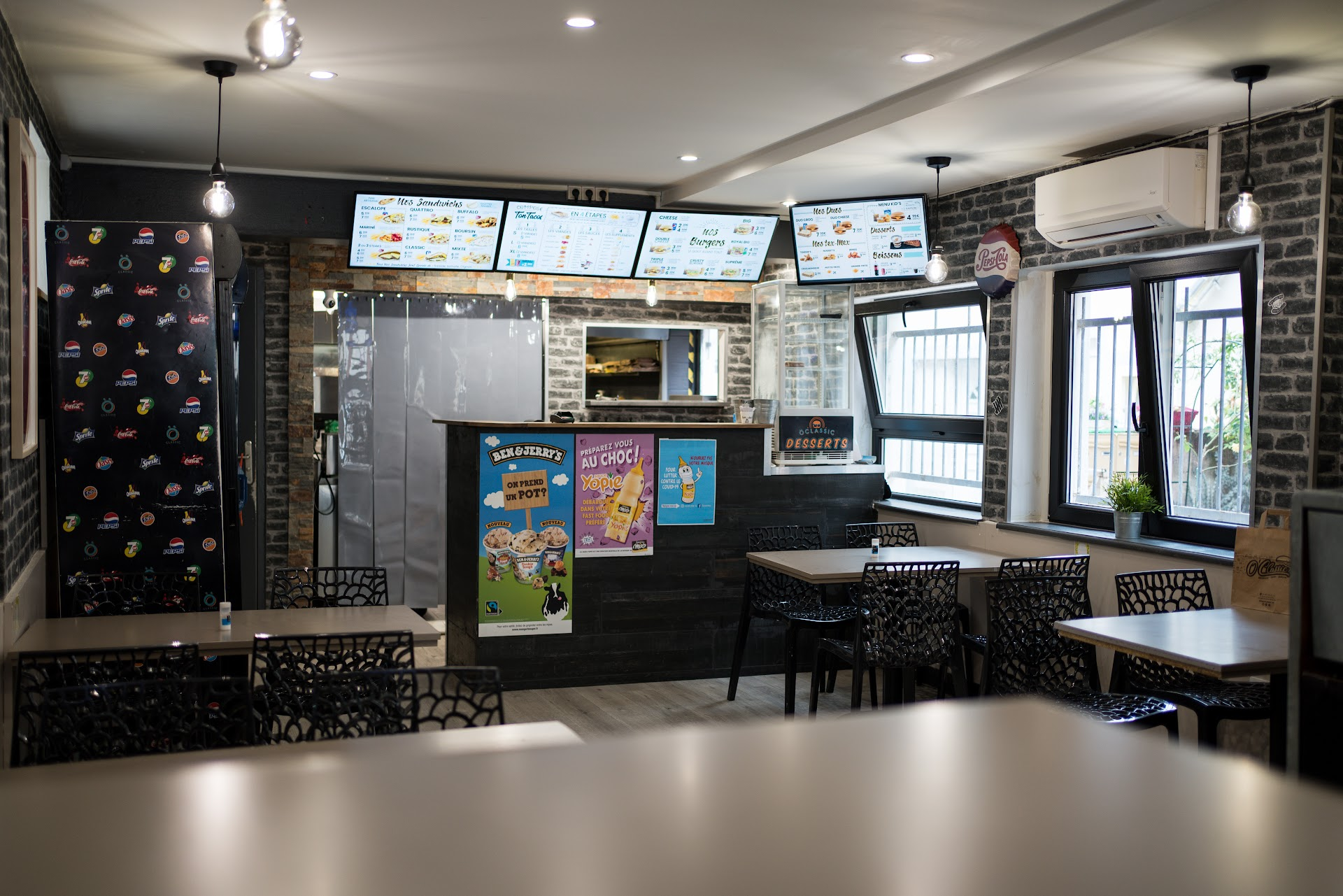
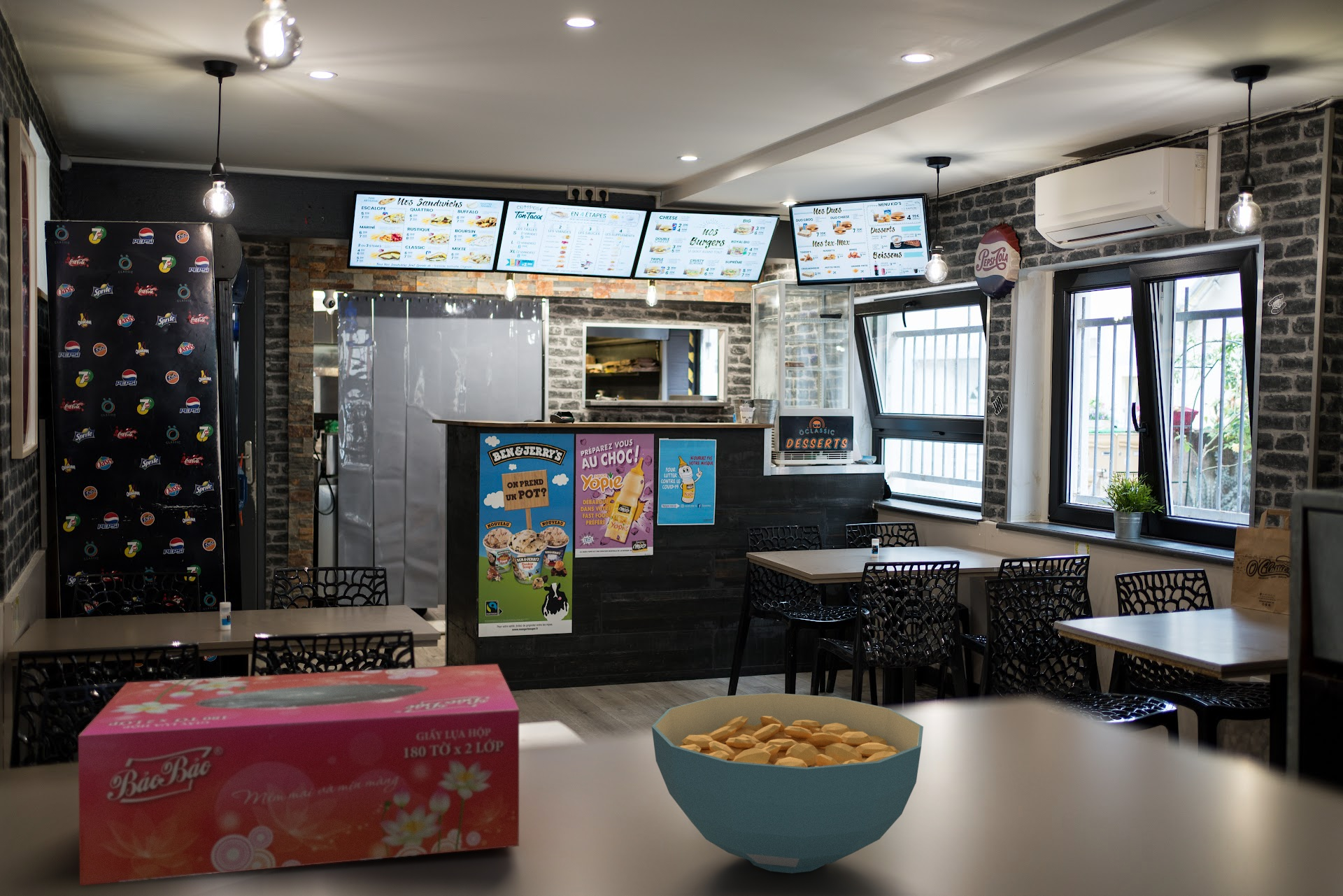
+ tissue box (315, 760)
+ cereal bowl (787, 791)
